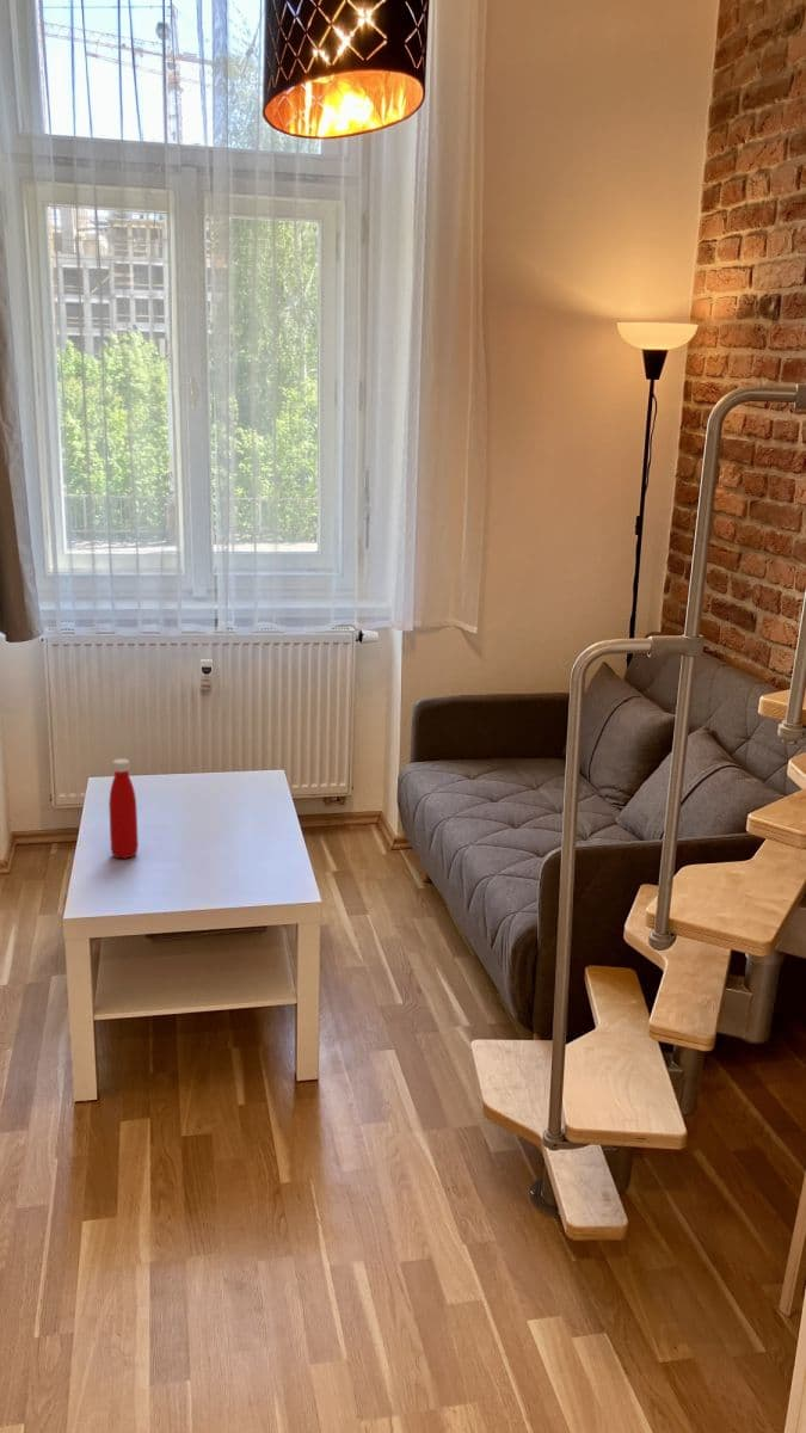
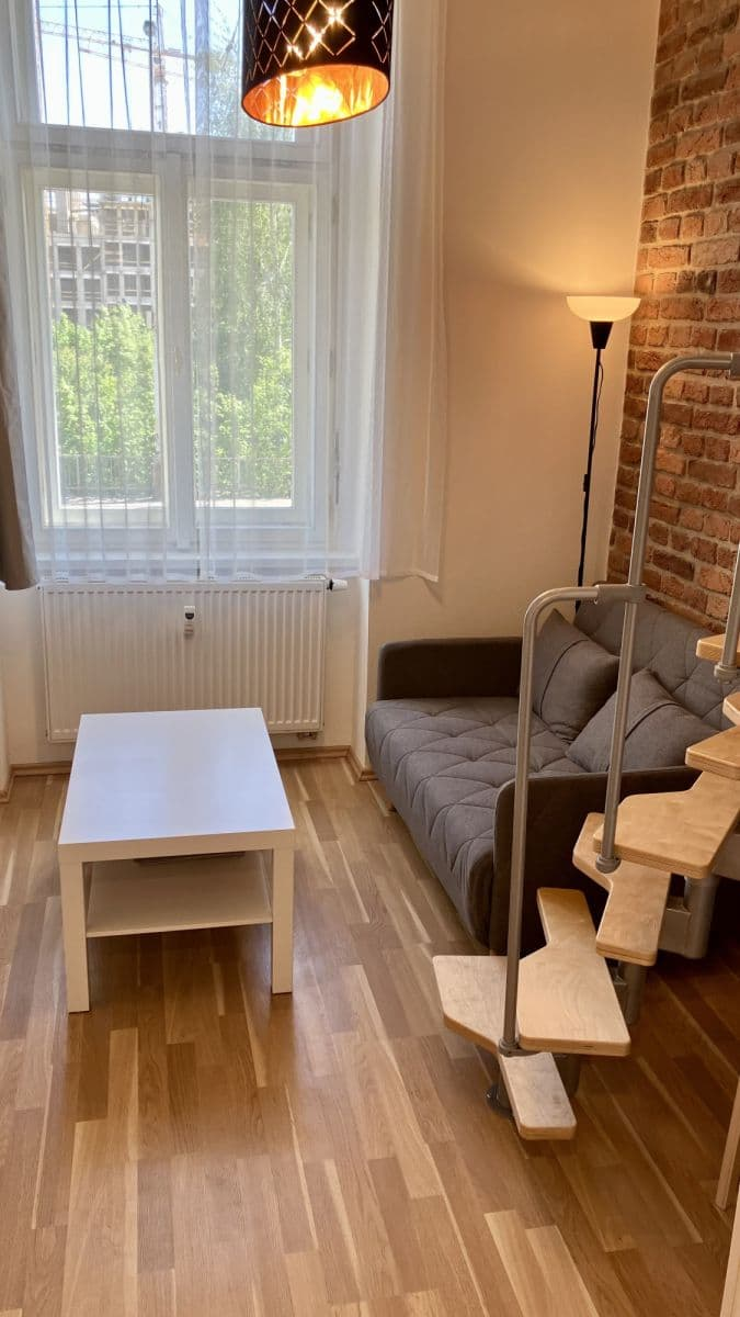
- bottle (122, 807)
